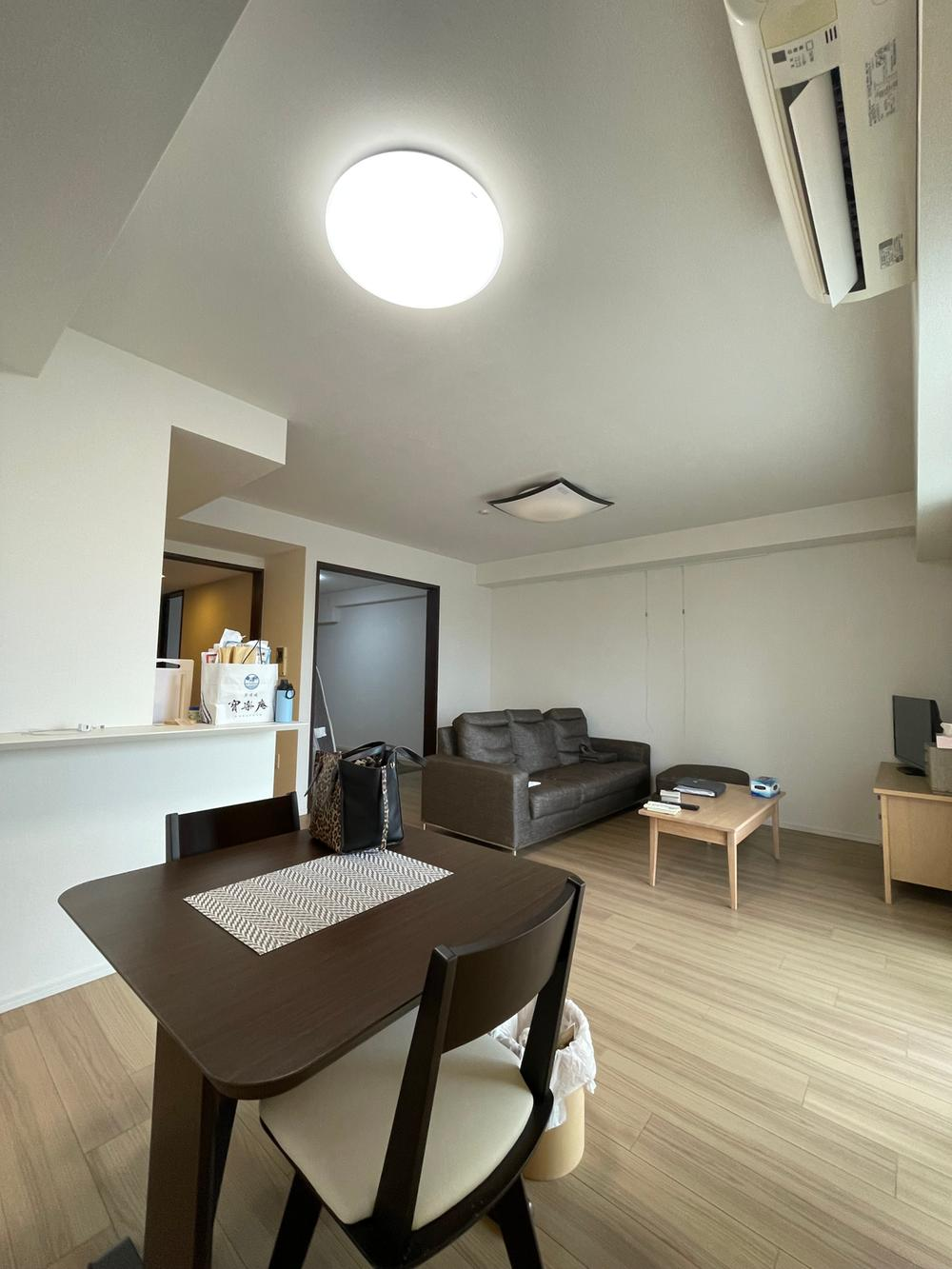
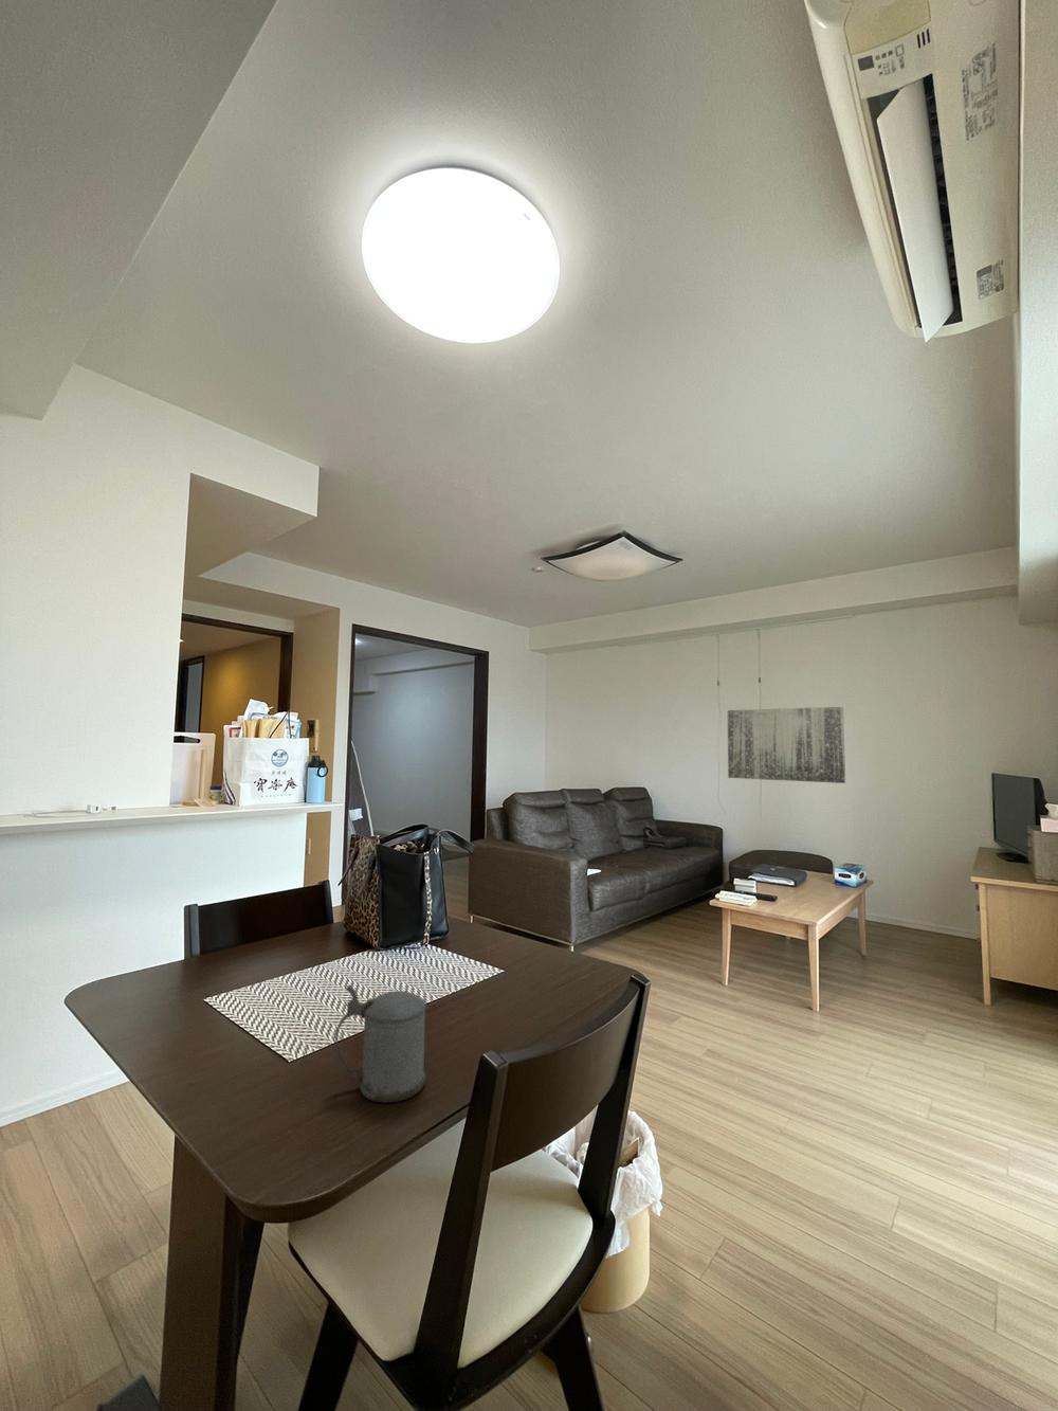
+ beer stein (382, 1033)
+ wall art (782, 744)
